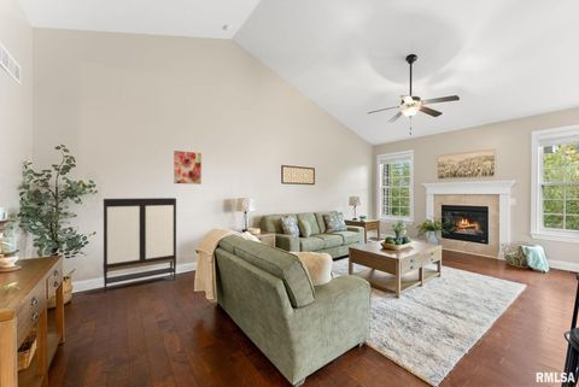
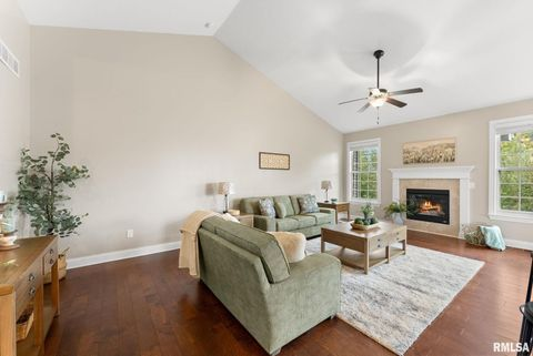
- wall art (187, 168)
- storage cabinet (141, 241)
